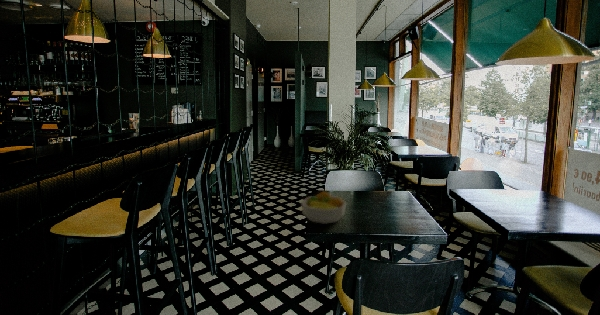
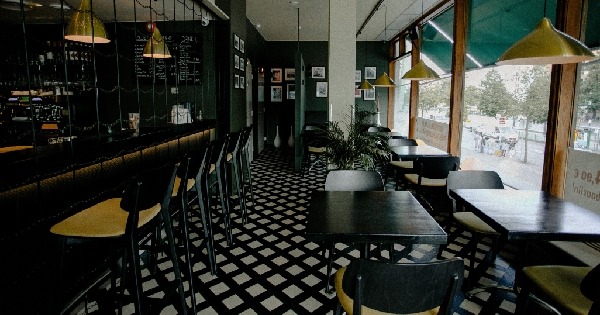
- fruit bowl (323, 206)
